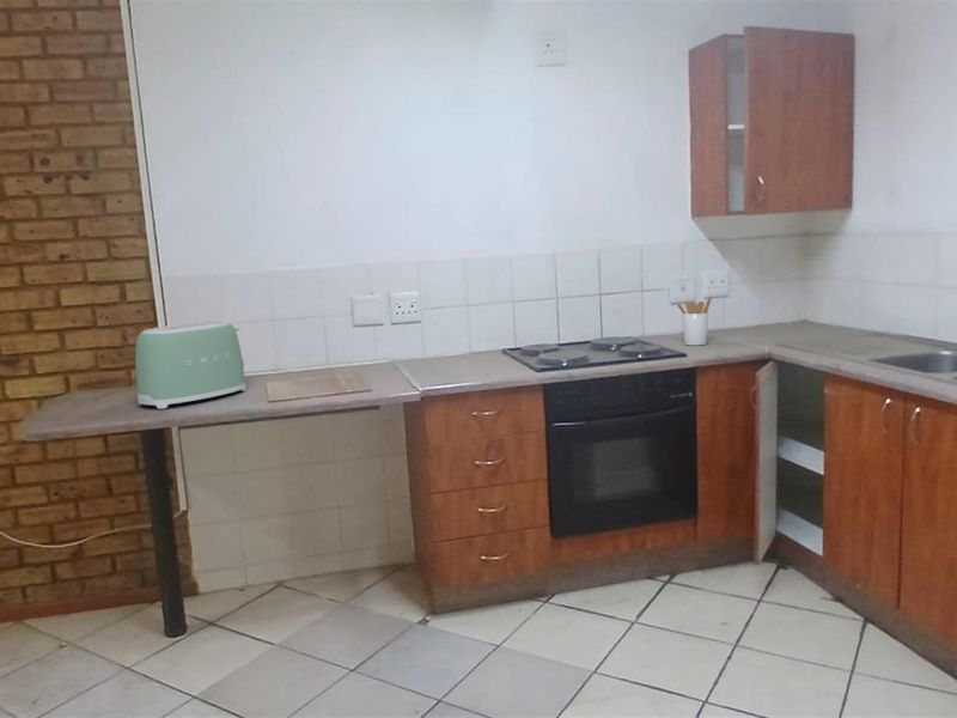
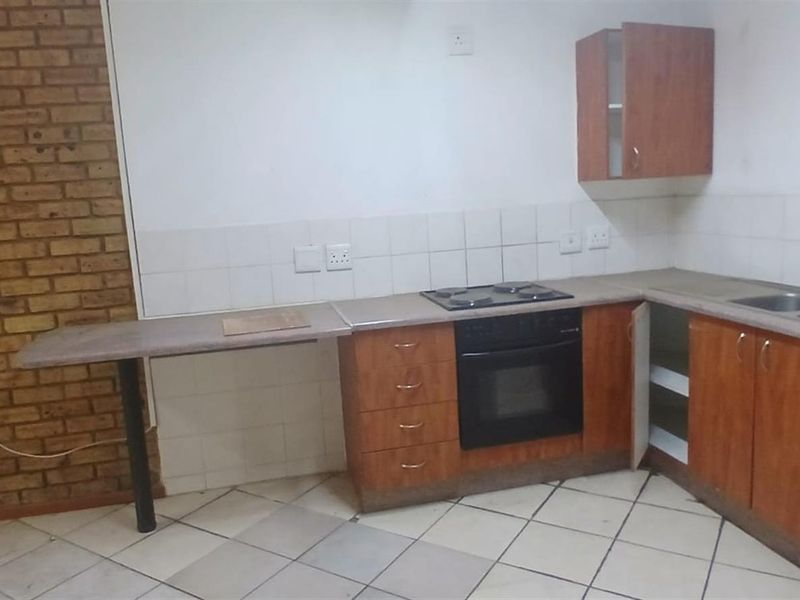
- utensil holder (695, 321)
- toaster (190, 360)
